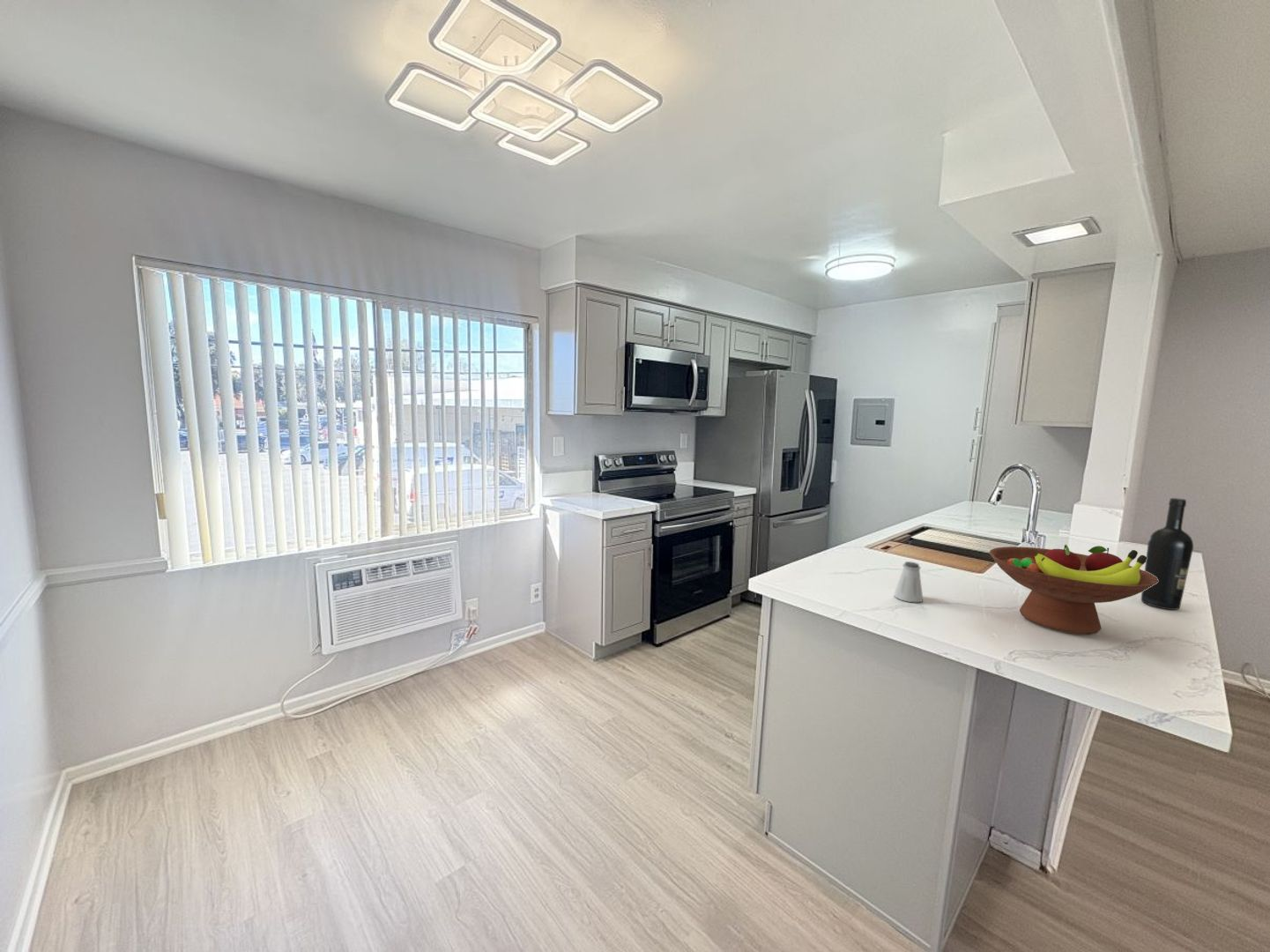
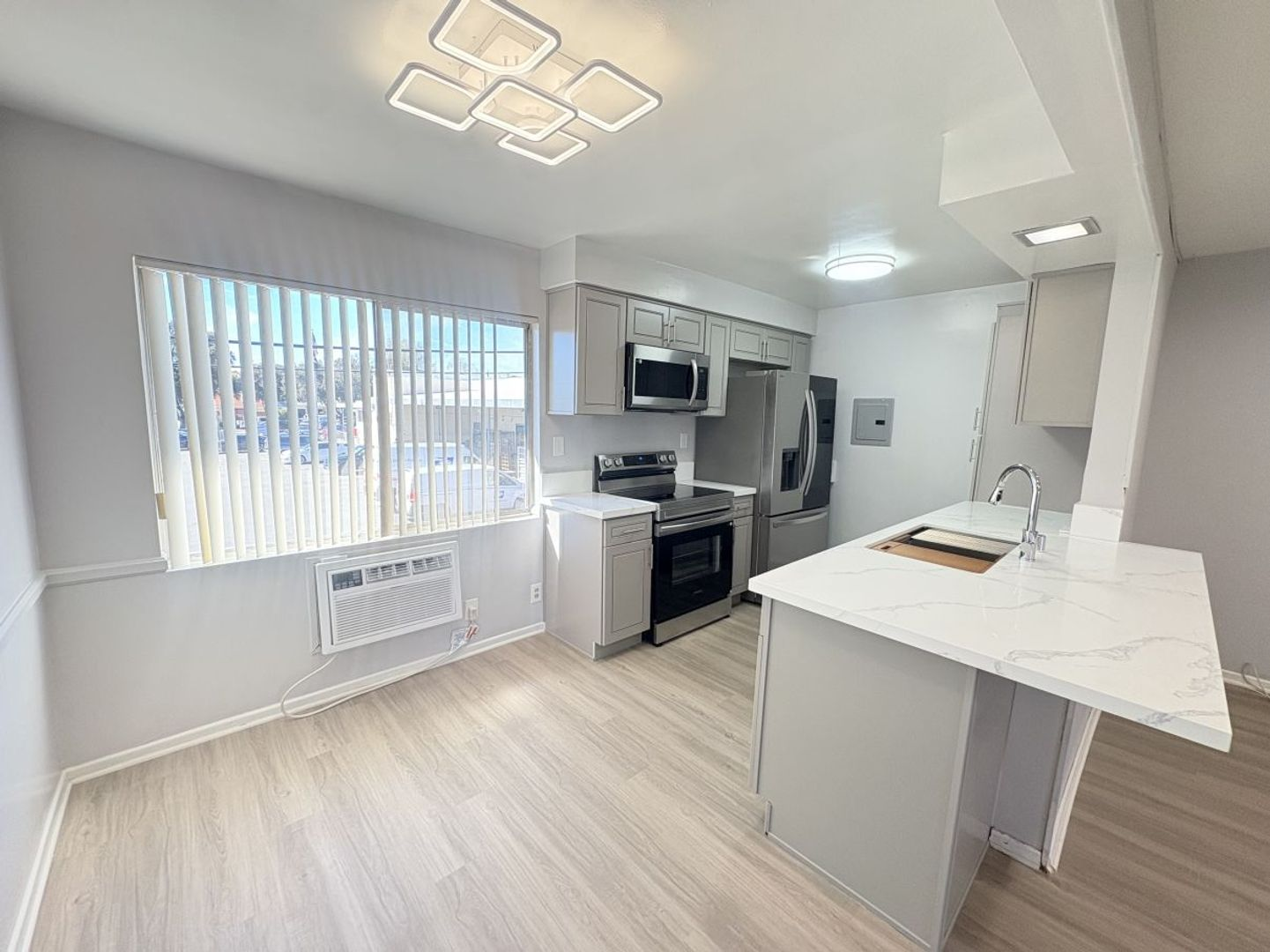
- fruit bowl (1064, 582)
- wine bottle (1169, 553)
- saltshaker (910, 580)
